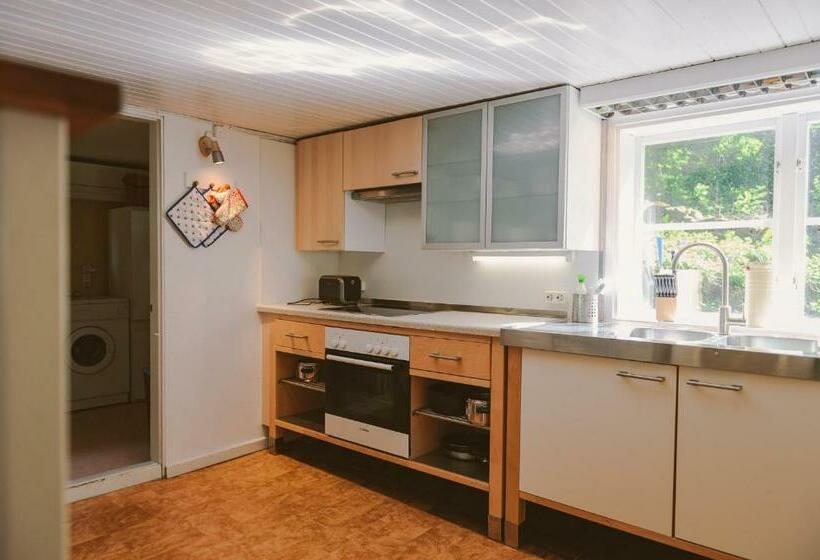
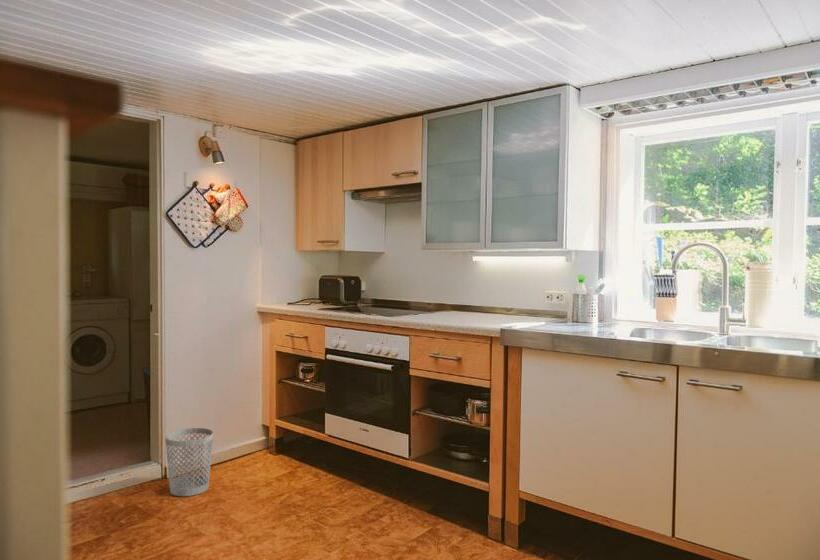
+ wastebasket (189, 462)
